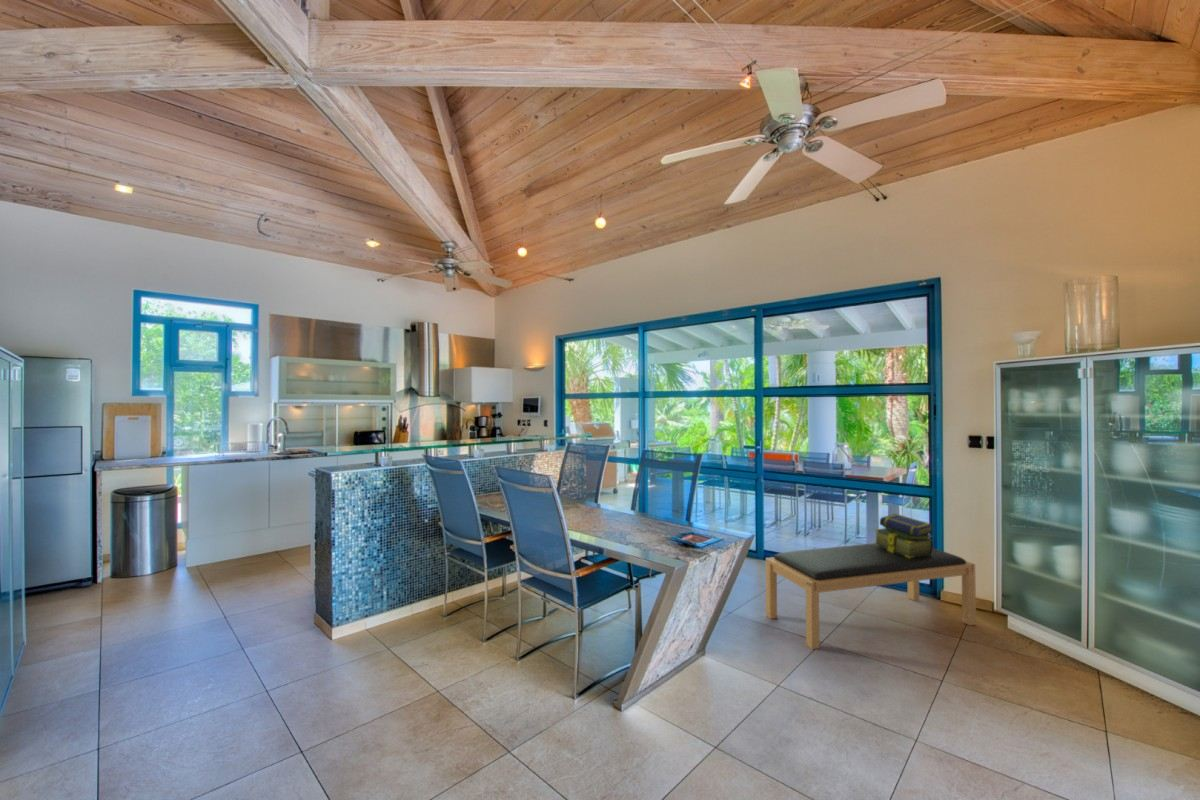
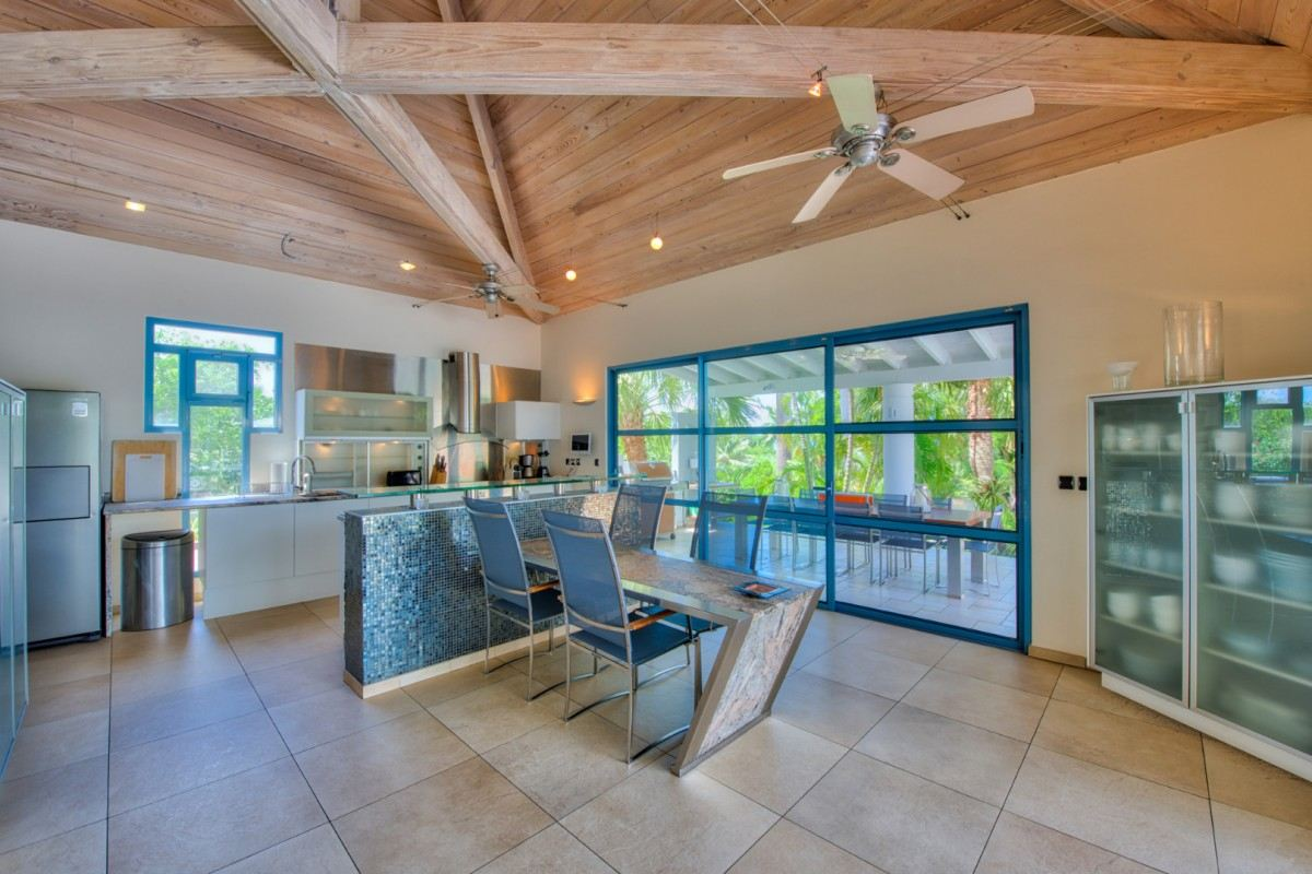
- stack of books (905, 534)
- bench (868, 586)
